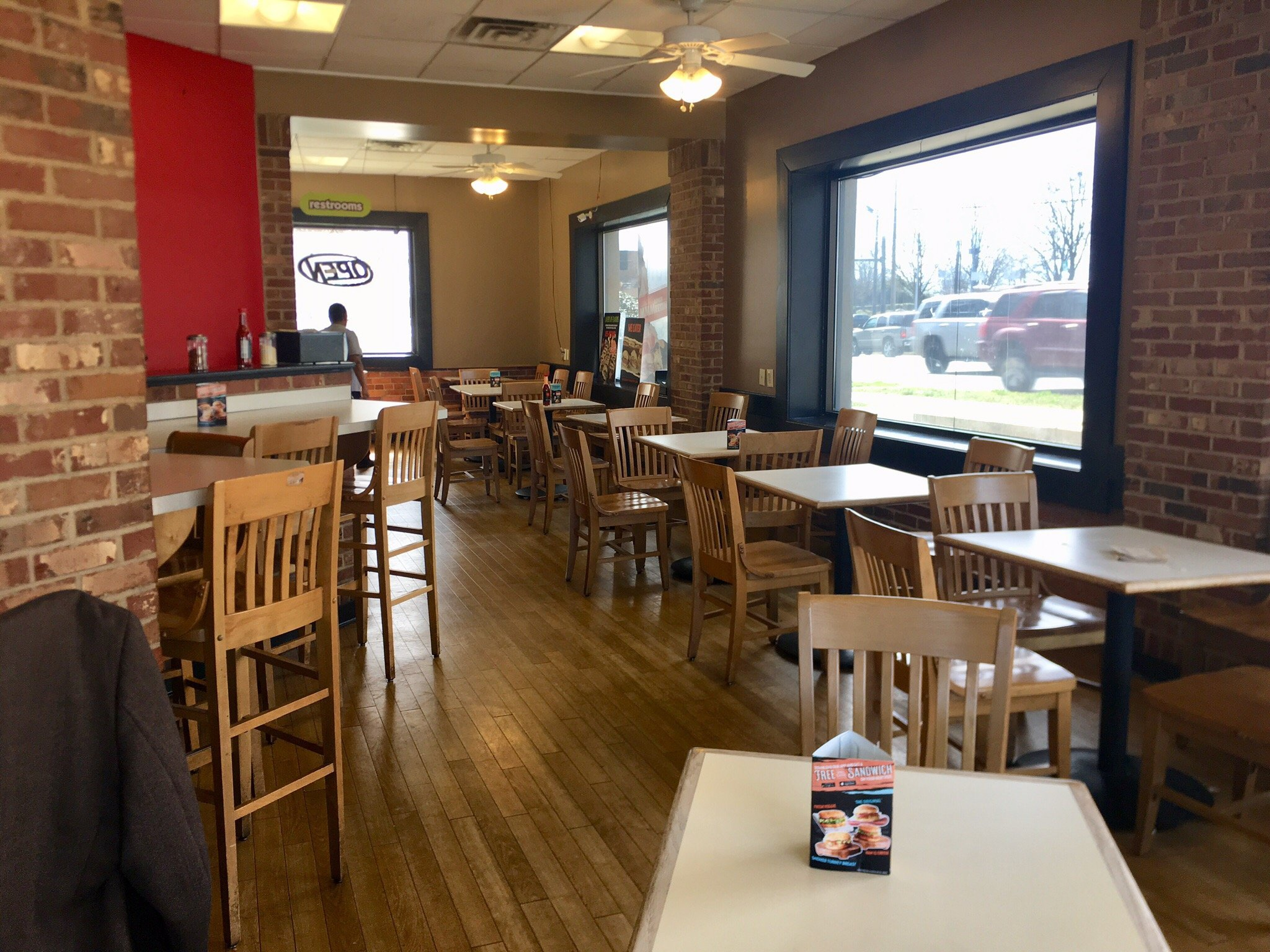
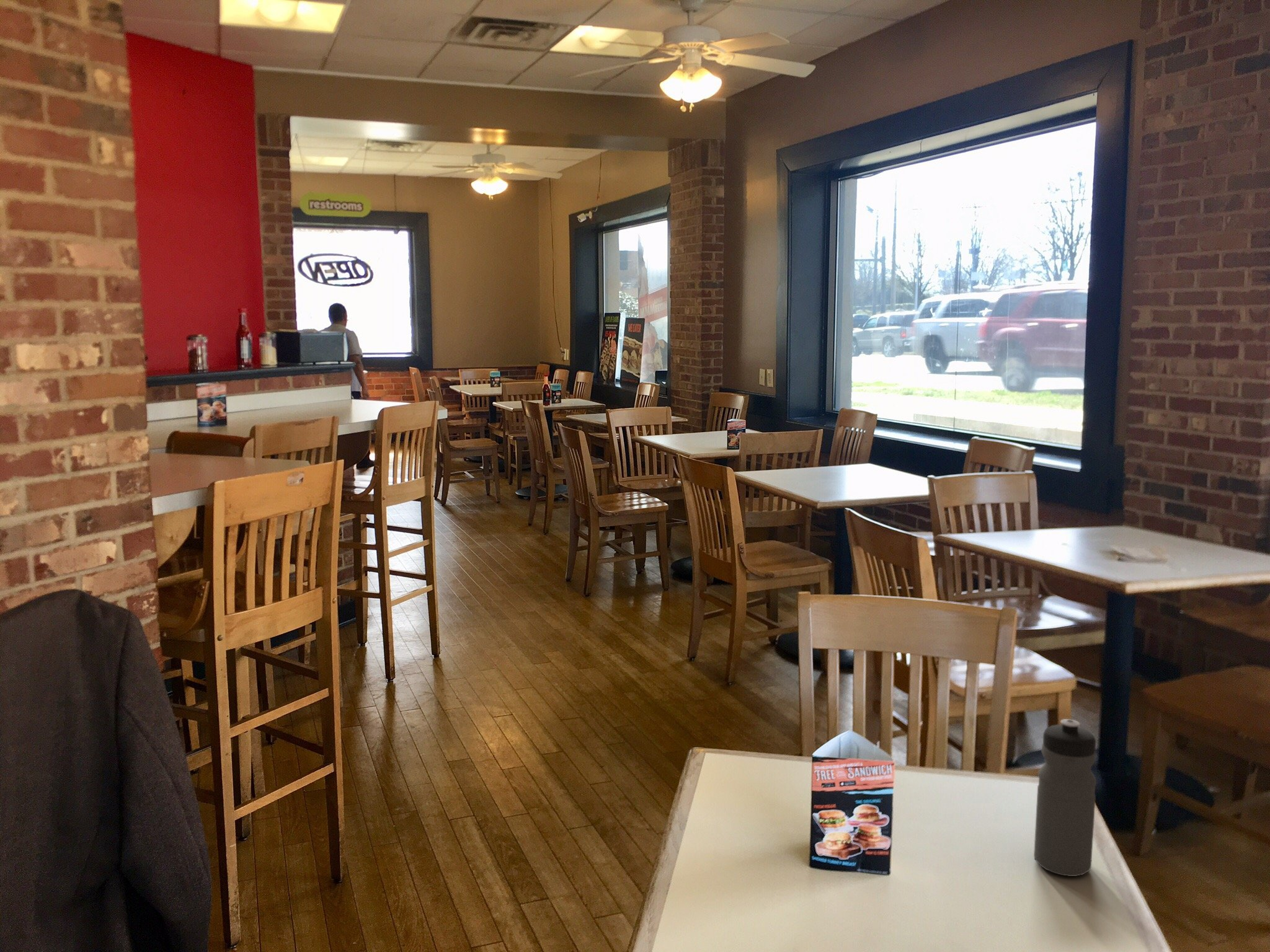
+ water bottle (1066, 793)
